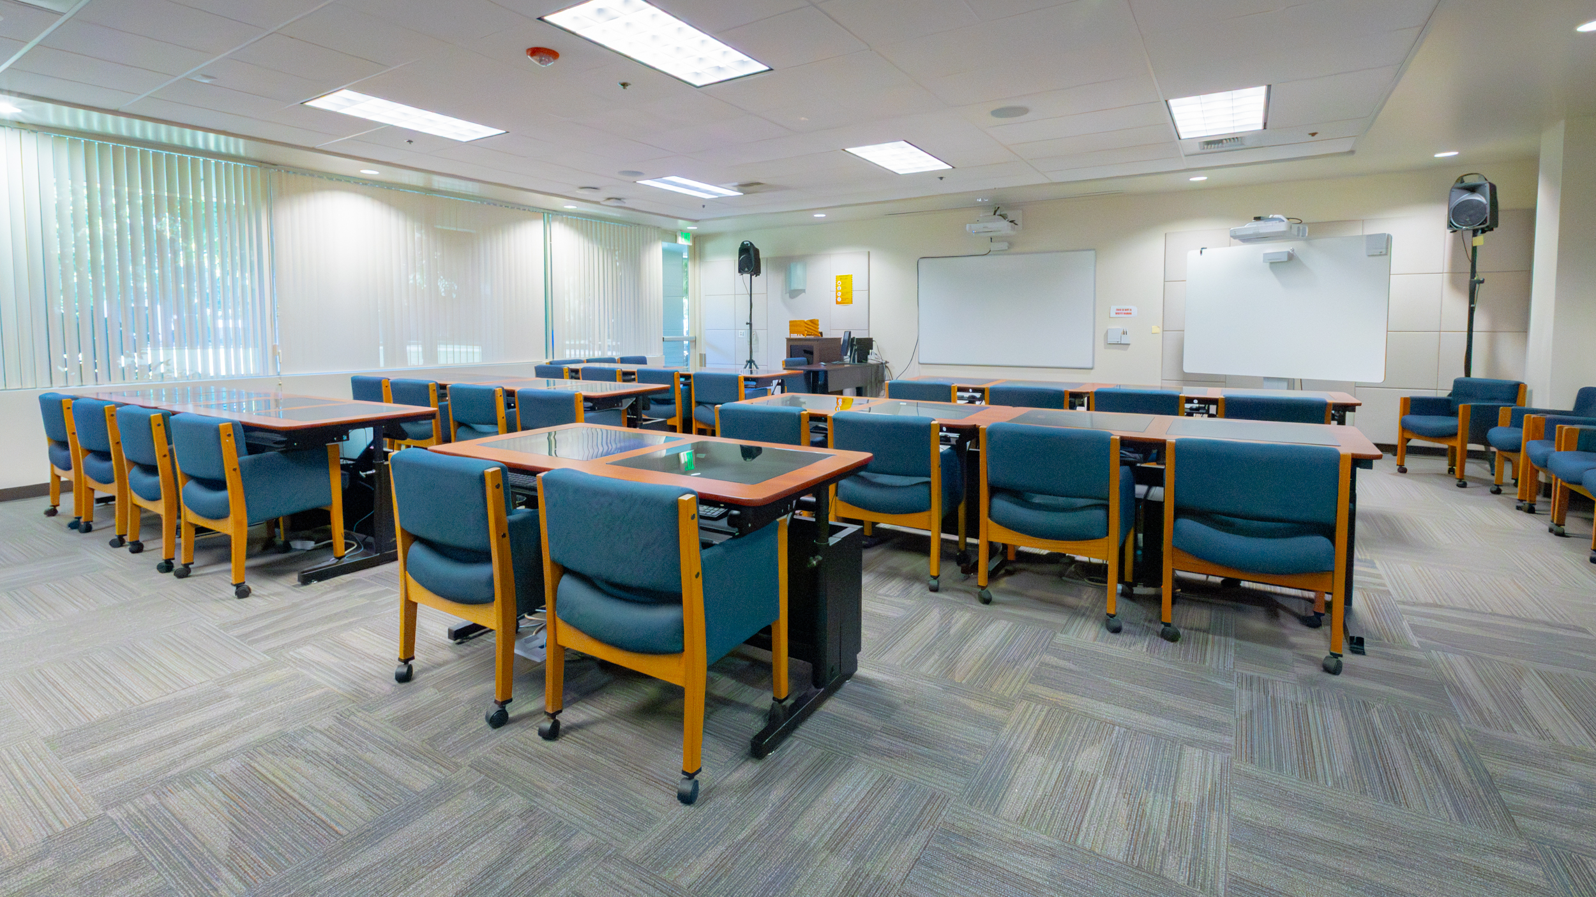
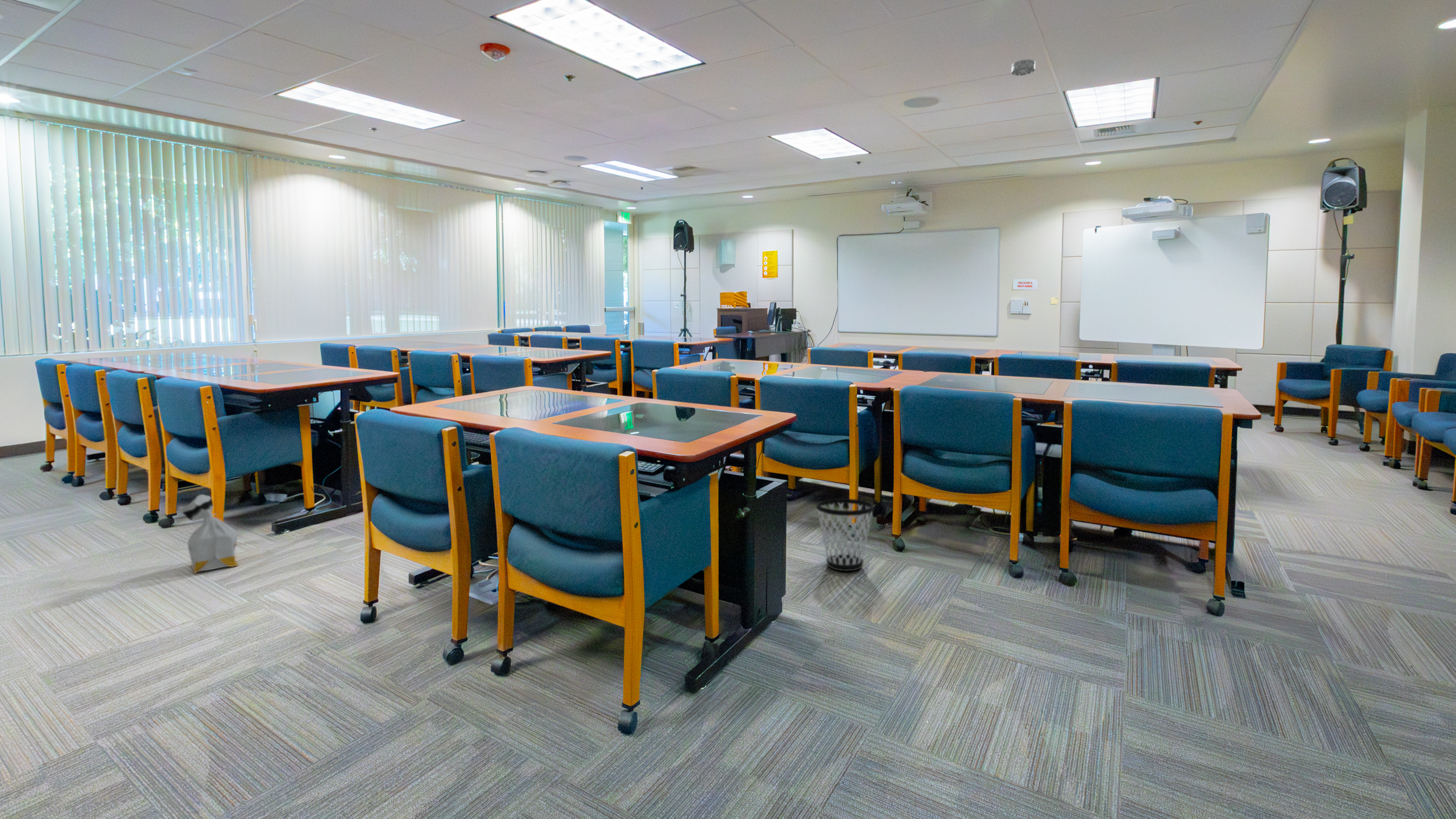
+ wastebasket (843, 534)
+ smoke detector (1023, 67)
+ bag (210, 529)
